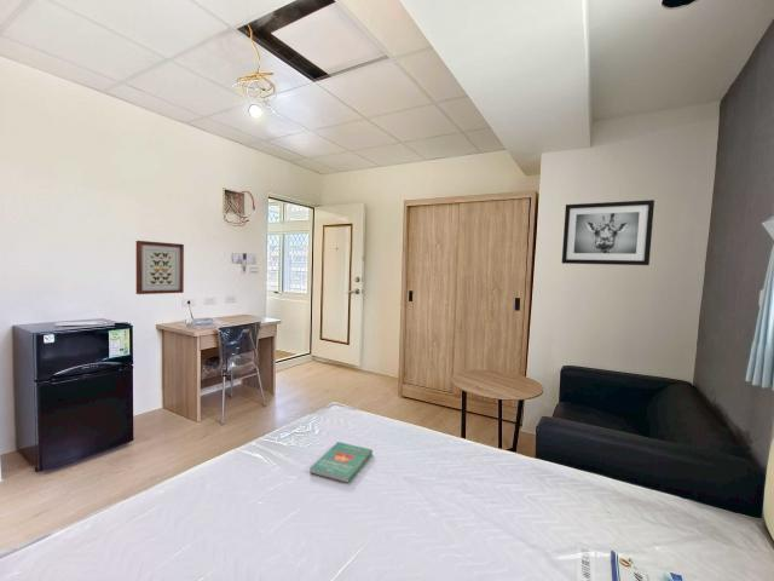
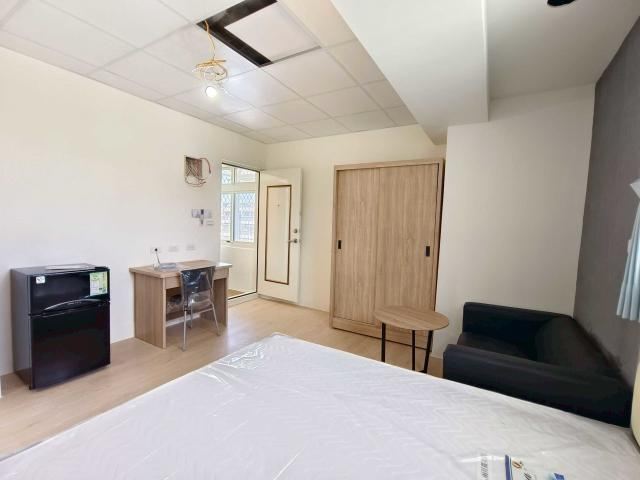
- book (342, 460)
- wall art (605, 234)
- wall art (161, 268)
